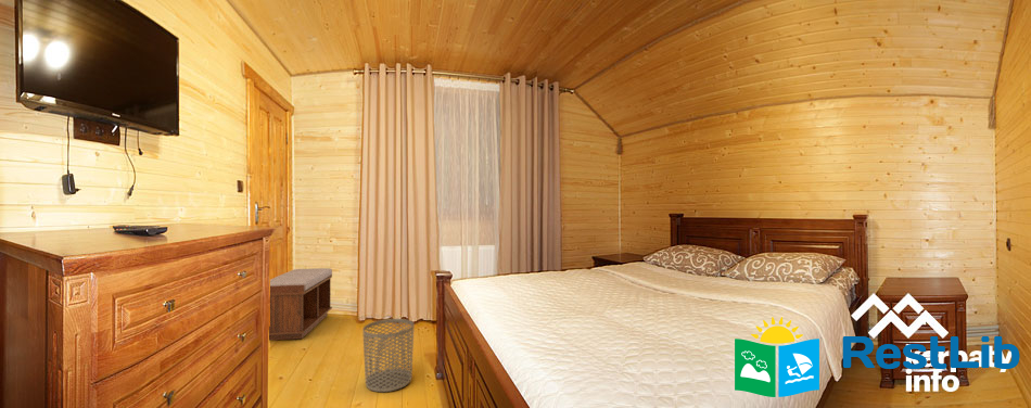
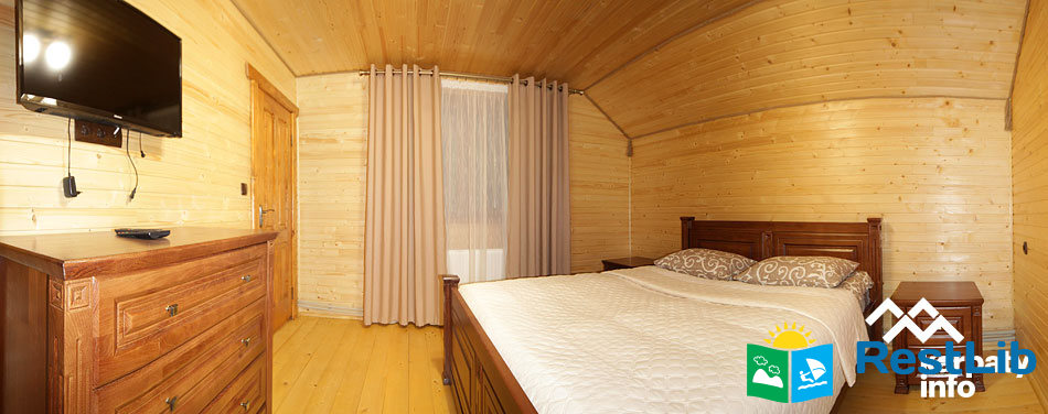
- waste bin (389, 354)
- bench (298, 299)
